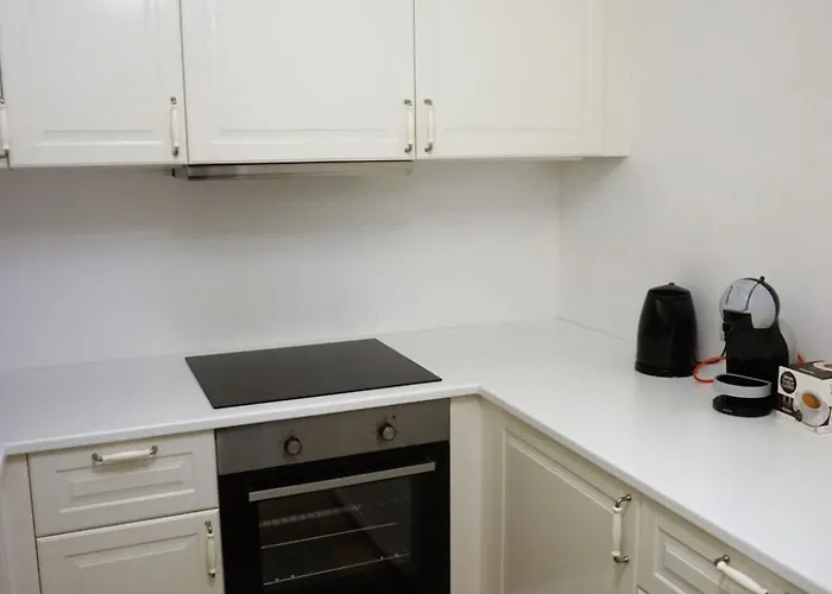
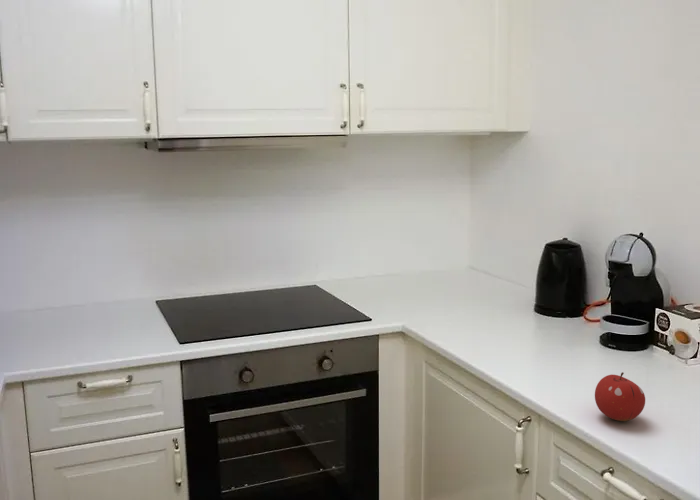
+ fruit (619, 394)
